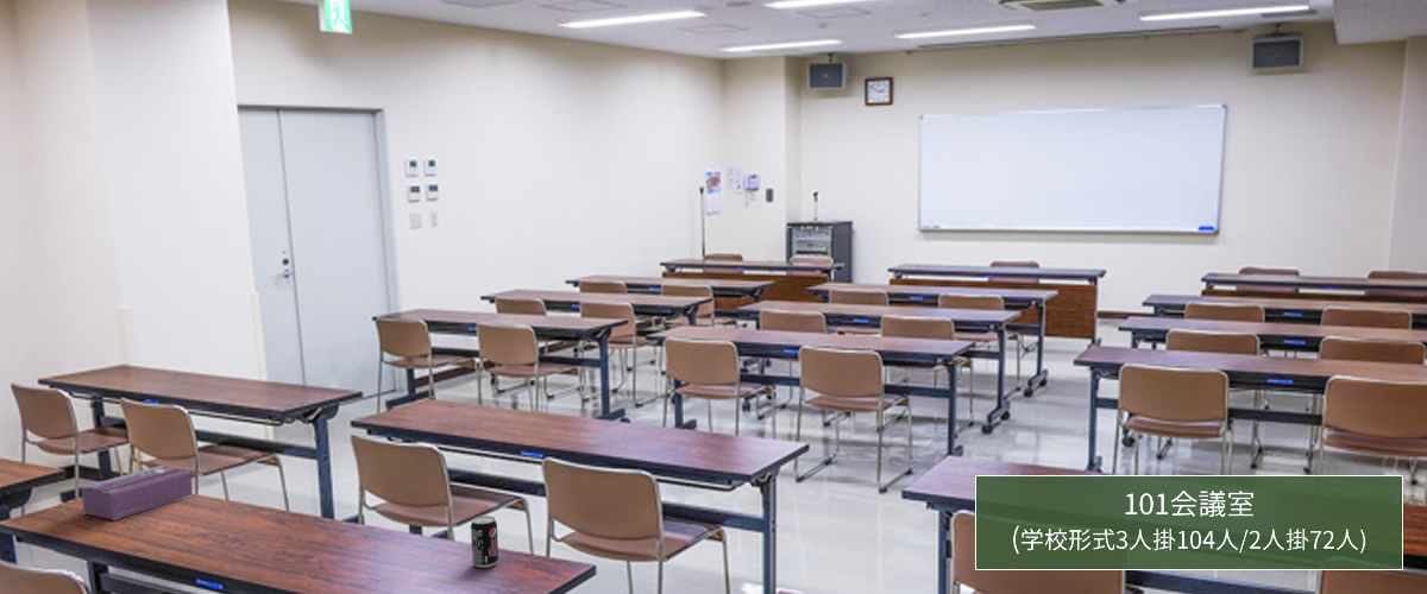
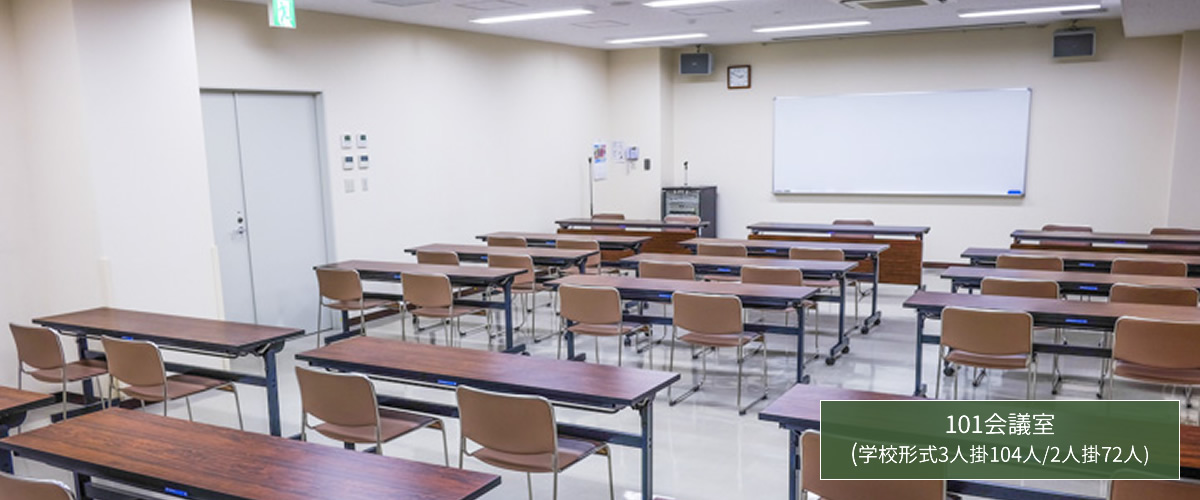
- tissue box (138, 491)
- beverage can (484, 542)
